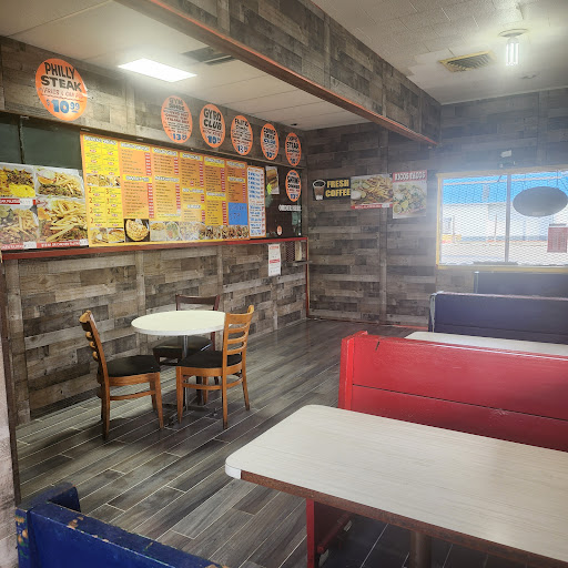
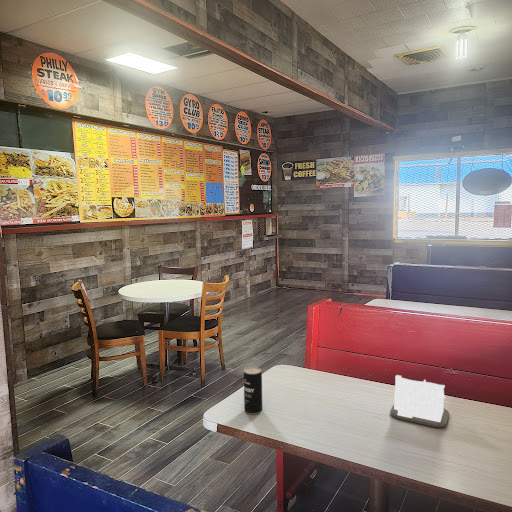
+ beverage can (253, 390)
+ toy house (419, 396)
